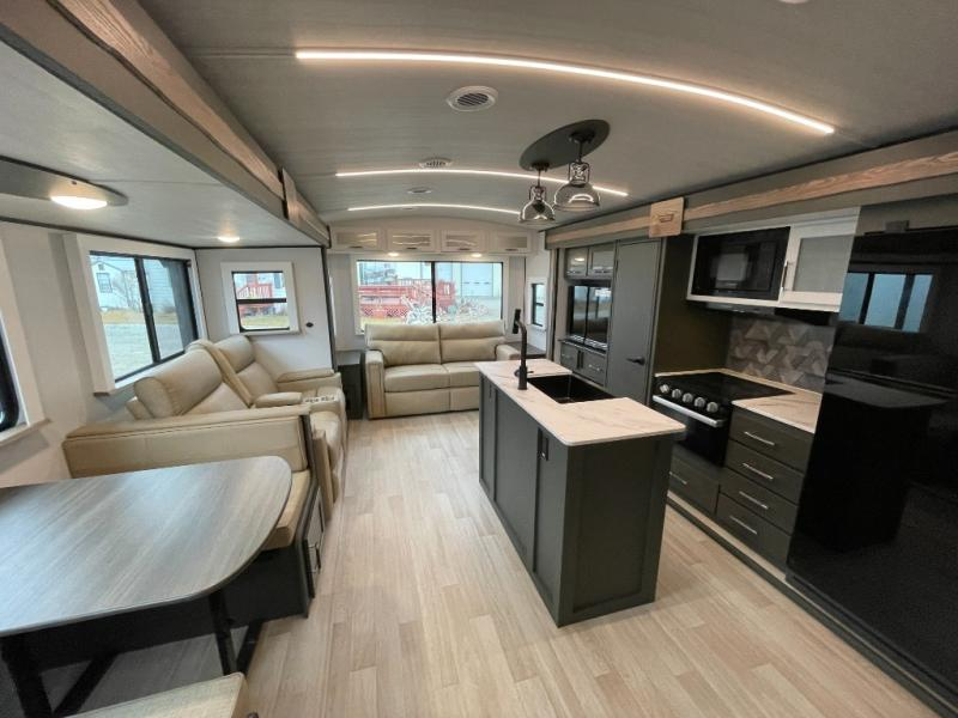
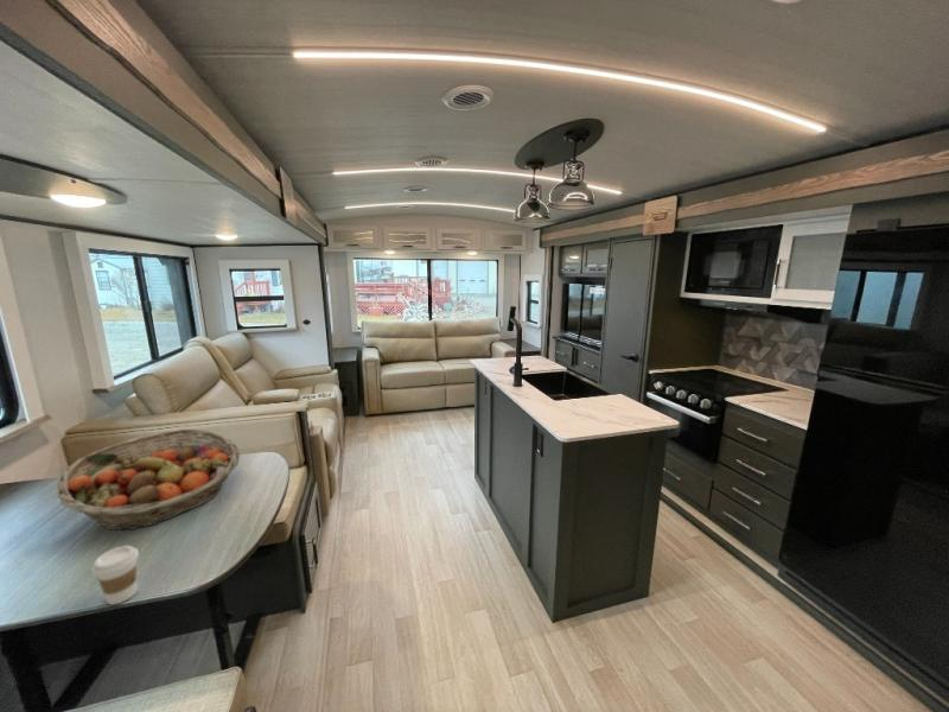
+ fruit basket (159, 475)
+ coffee cup (117, 576)
